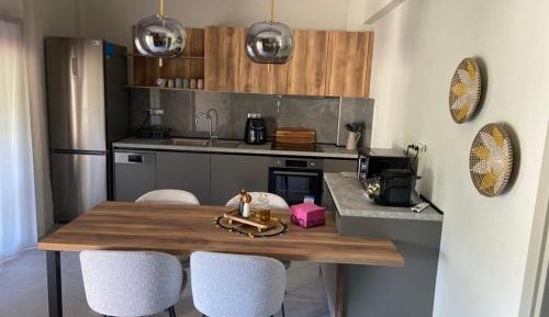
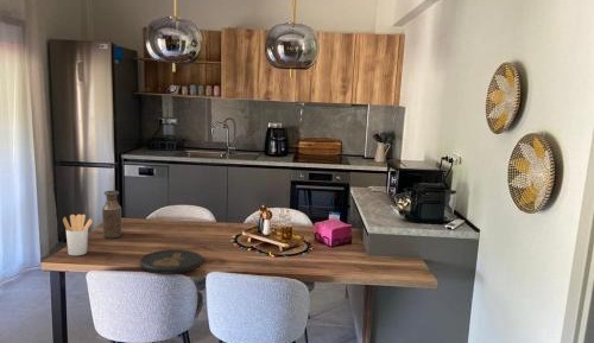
+ utensil holder (77, 233)
+ bottle (112, 214)
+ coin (171, 260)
